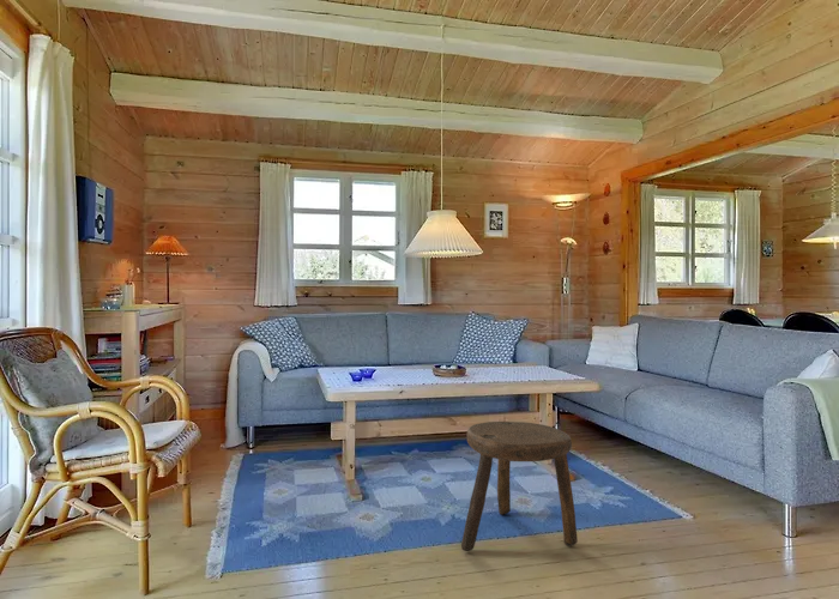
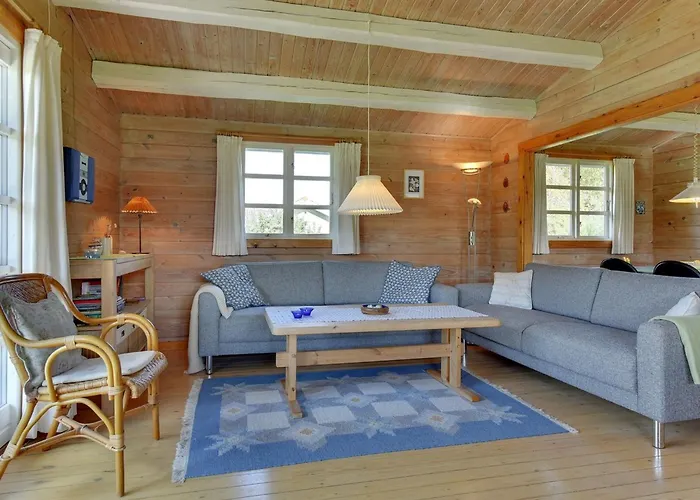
- stool (508, 484)
